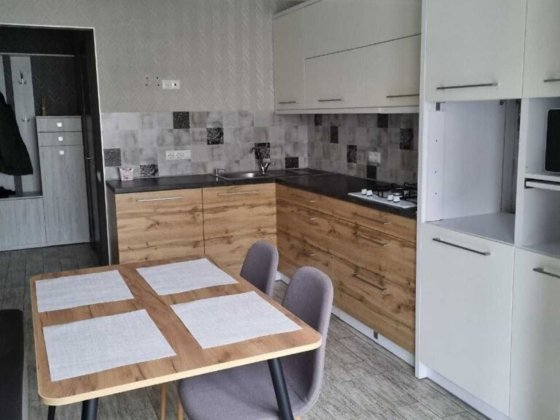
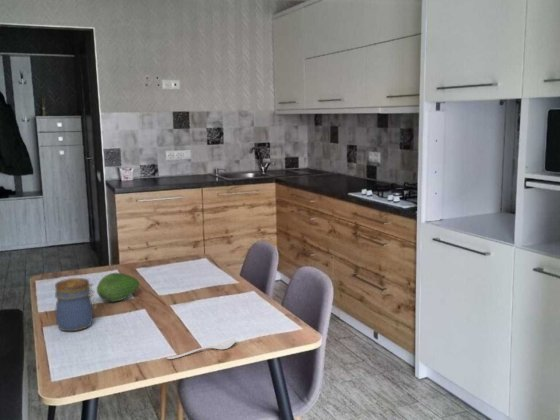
+ fruit (118, 286)
+ spoon (202, 348)
+ jar (75, 303)
